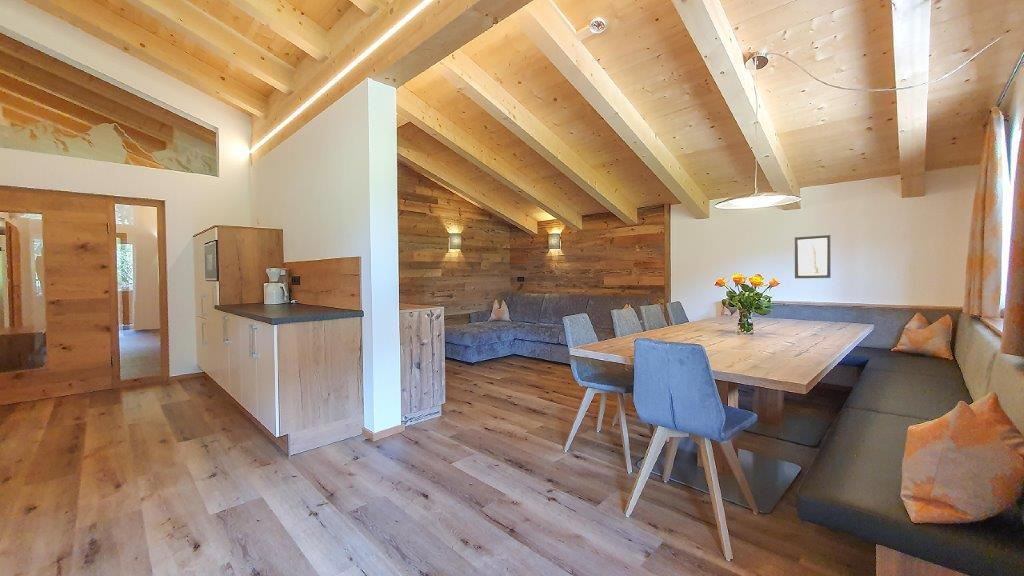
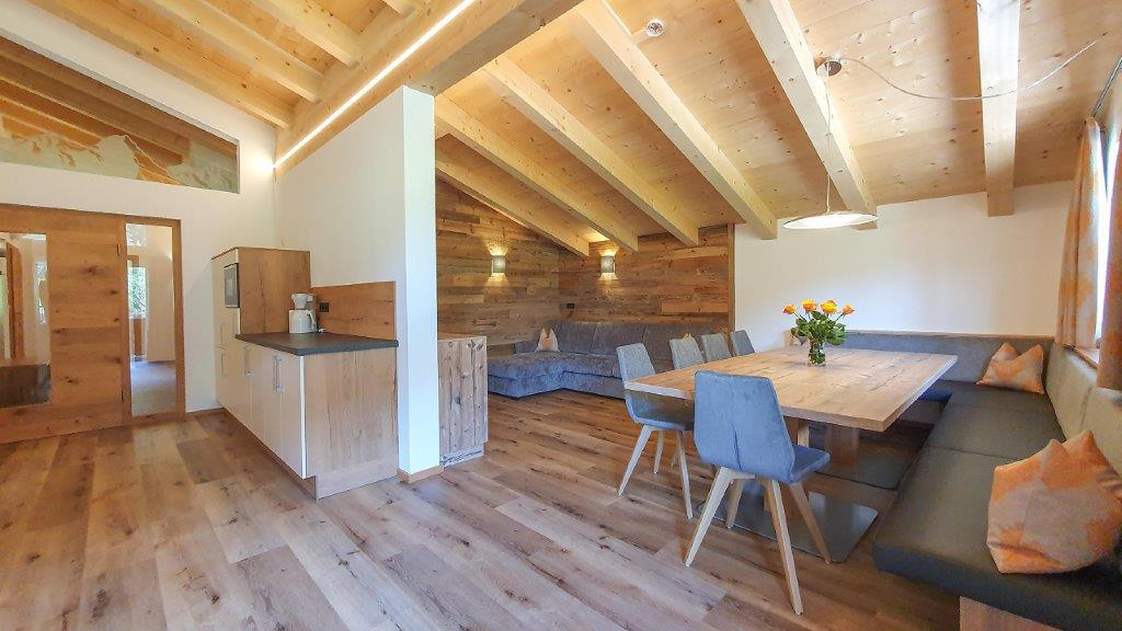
- wall art (812, 257)
